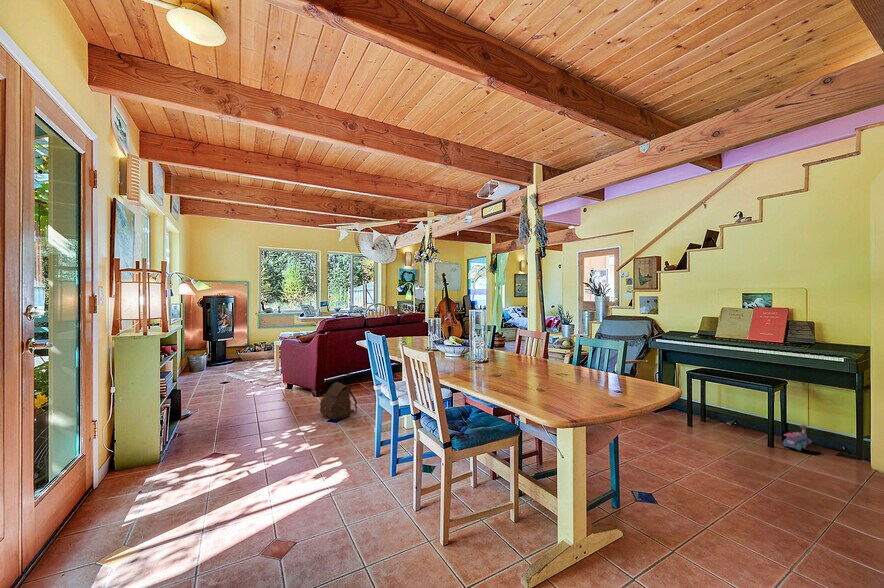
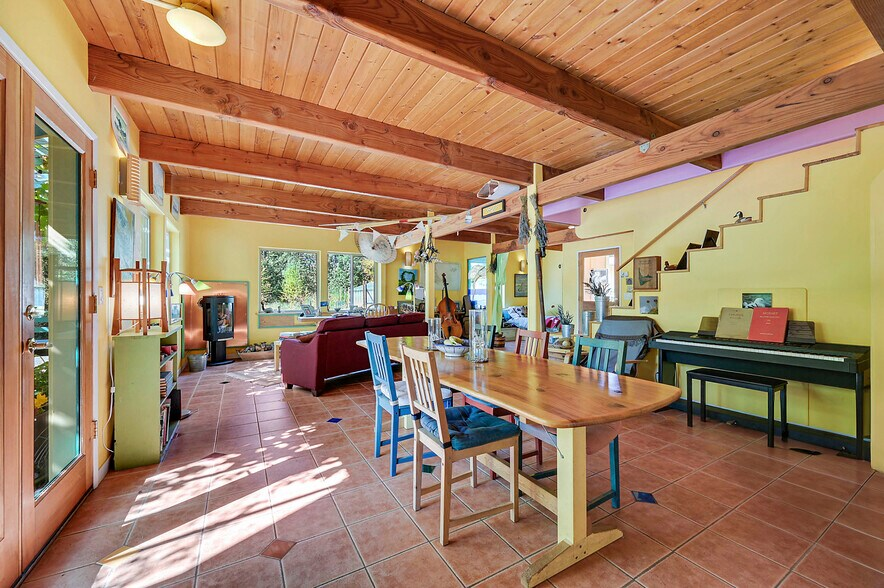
- toy train (799, 436)
- satchel (339, 399)
